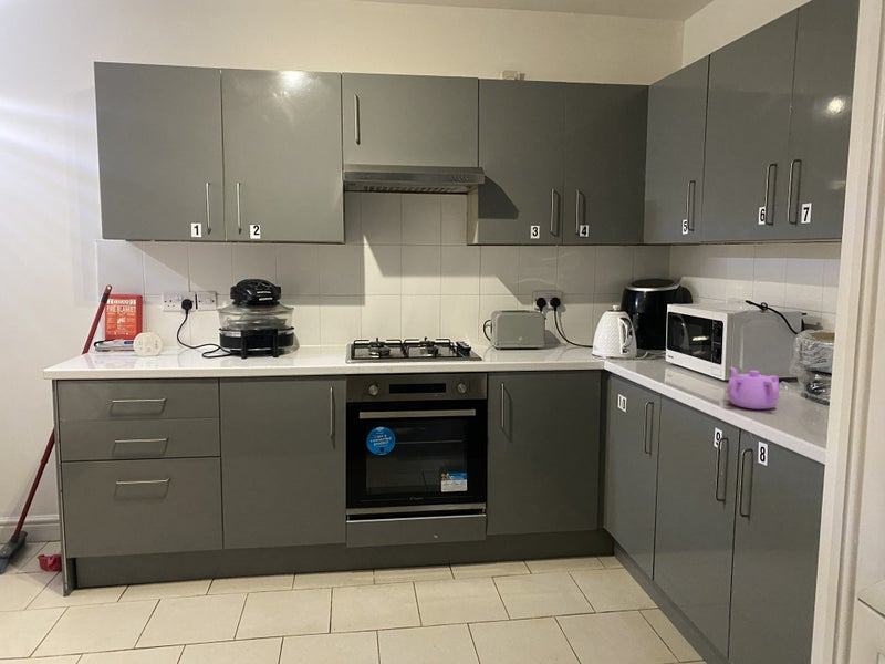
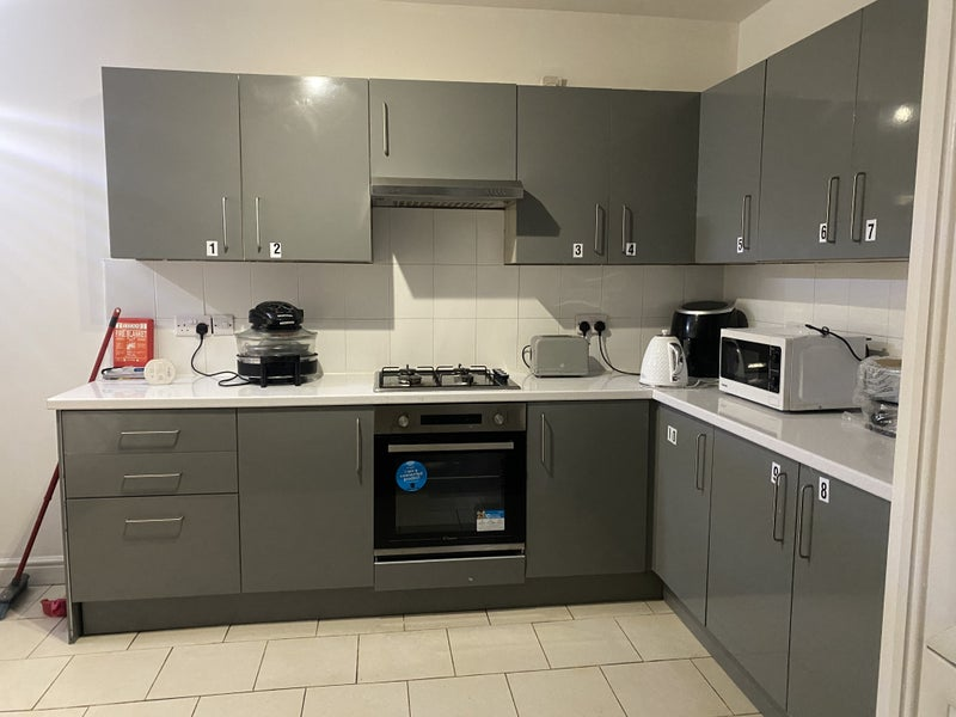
- teapot (751, 387)
